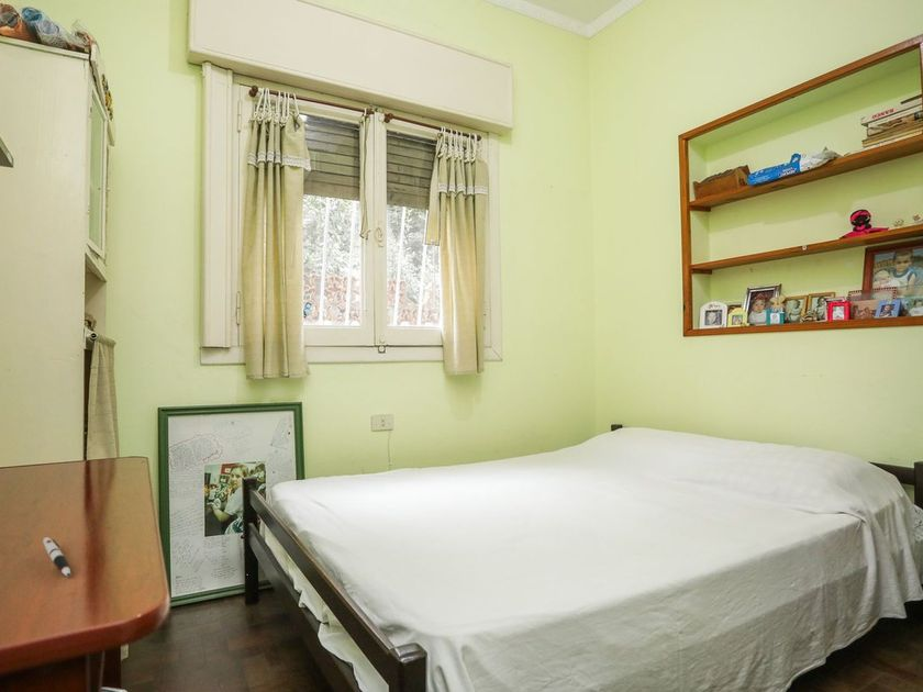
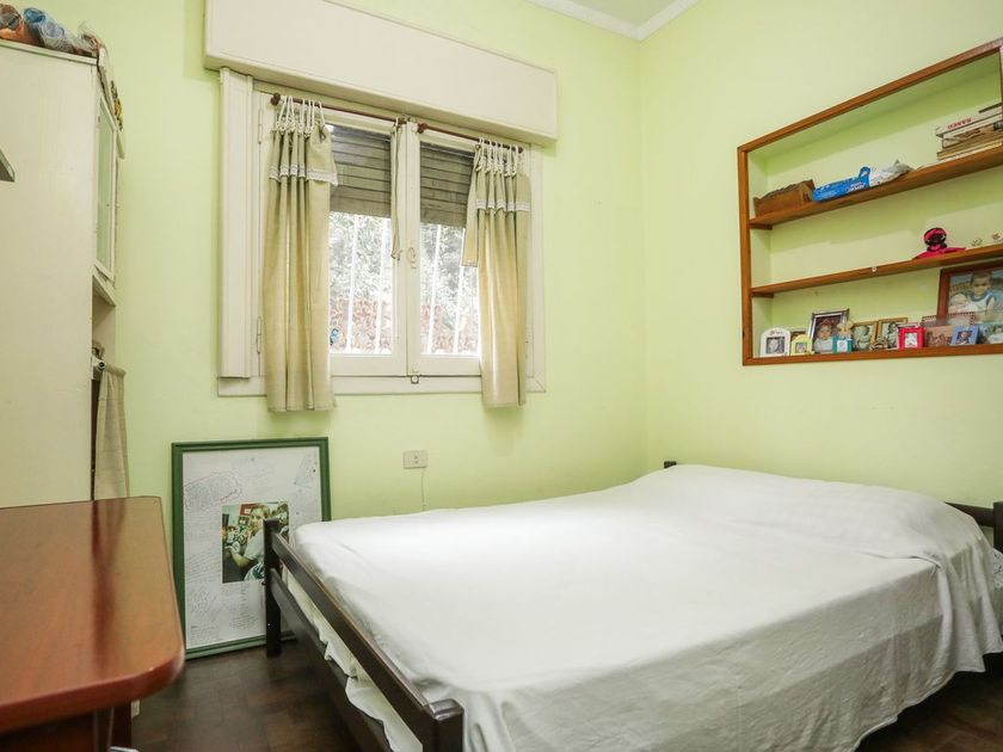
- pen (57, 556)
